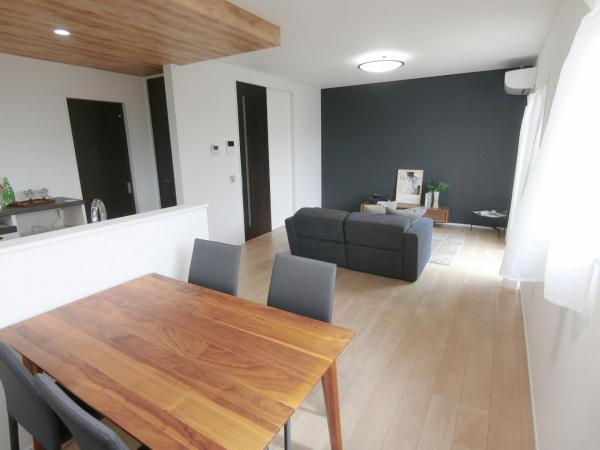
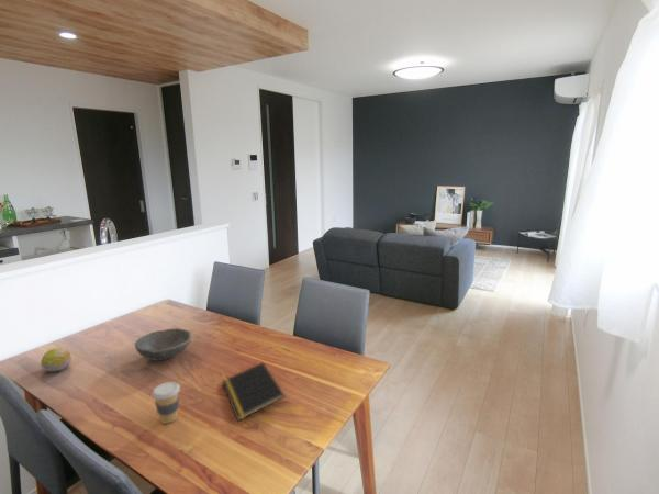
+ coffee cup (167, 403)
+ bowl (165, 347)
+ fruit (55, 358)
+ notepad (252, 389)
